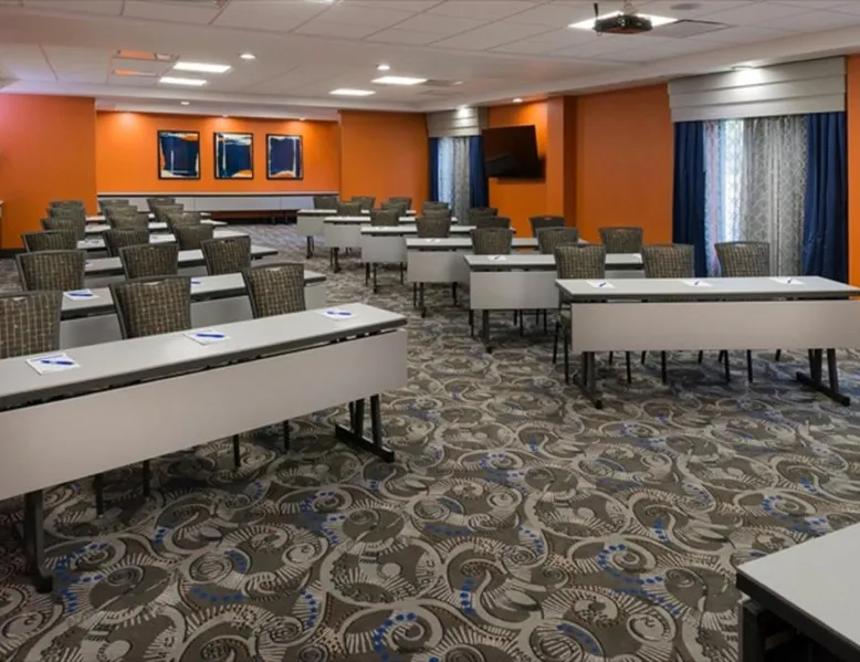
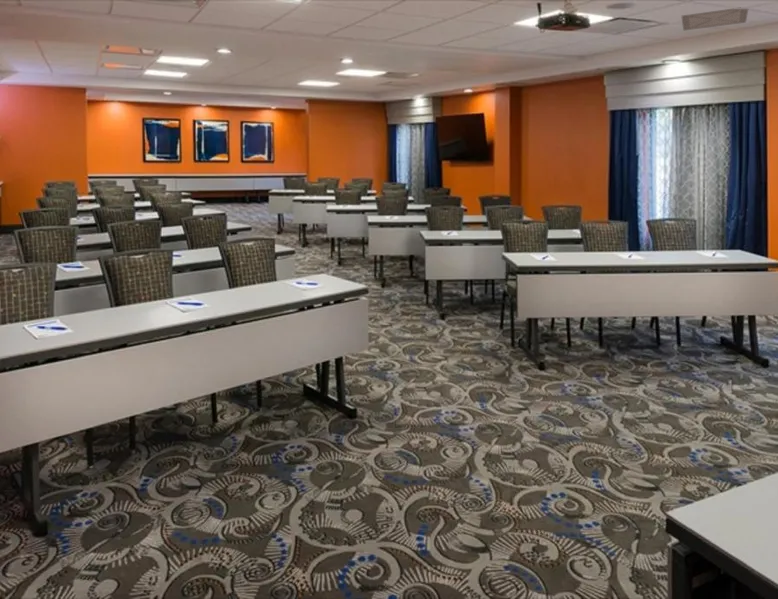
+ ceiling vent (714, 19)
